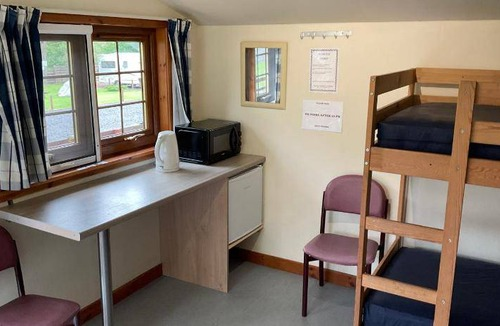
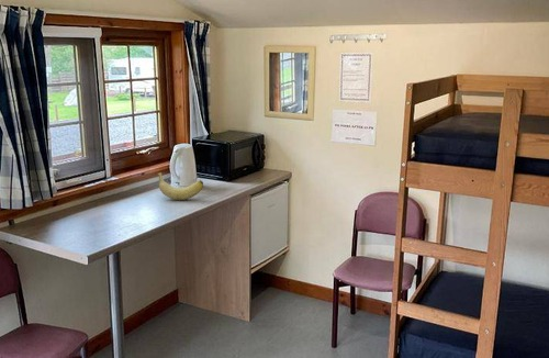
+ banana (180, 188)
